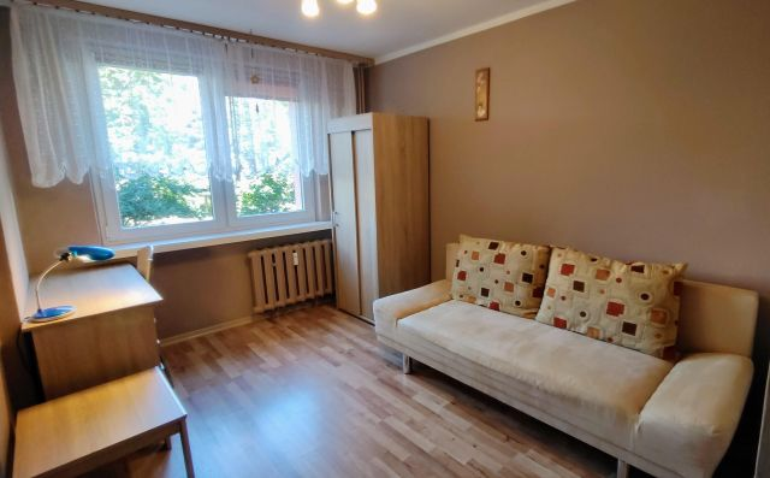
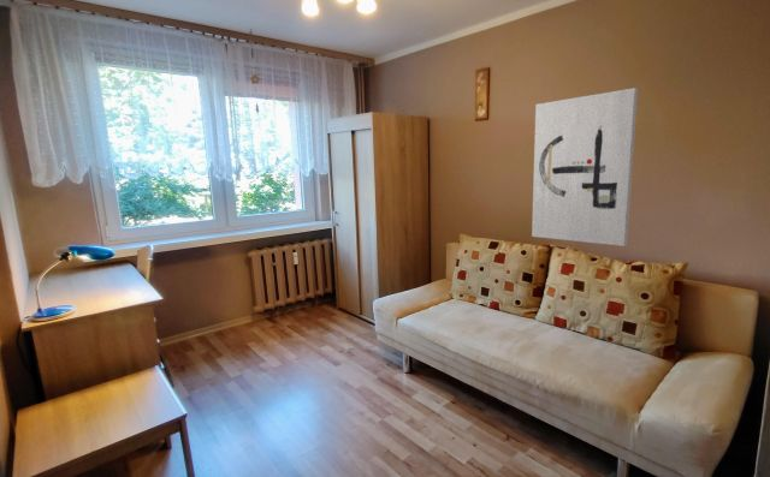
+ wall art (579, 171)
